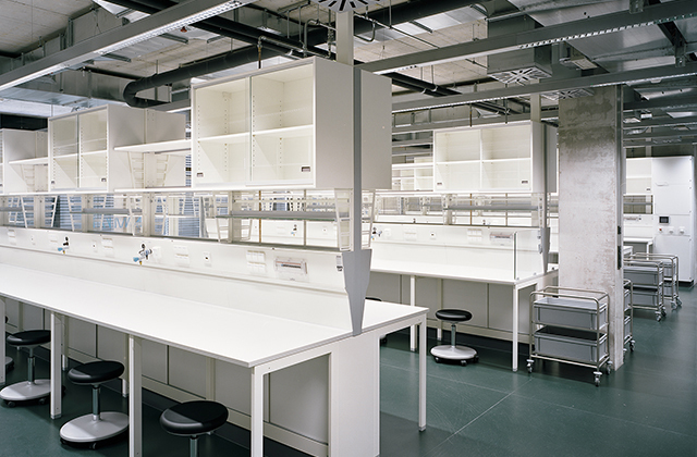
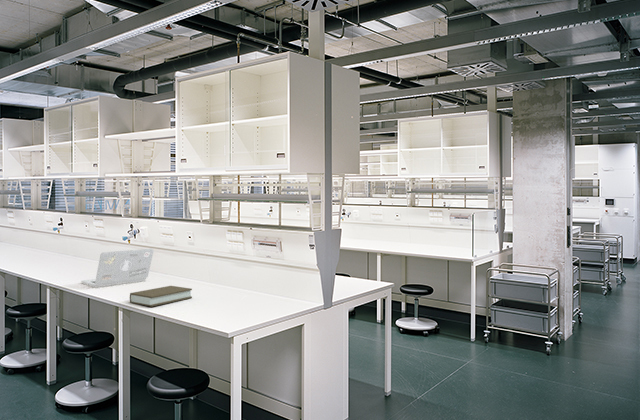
+ laptop (117, 265)
+ book (161, 295)
